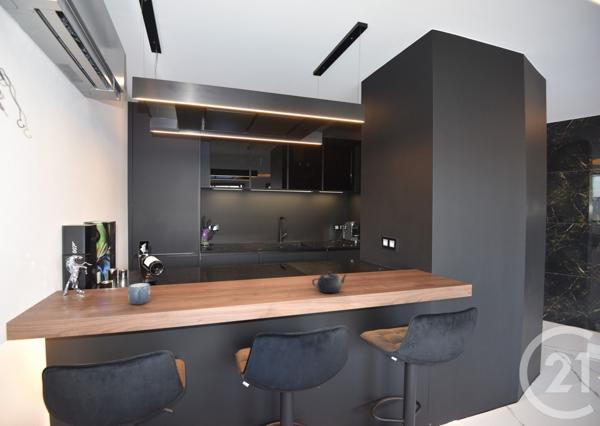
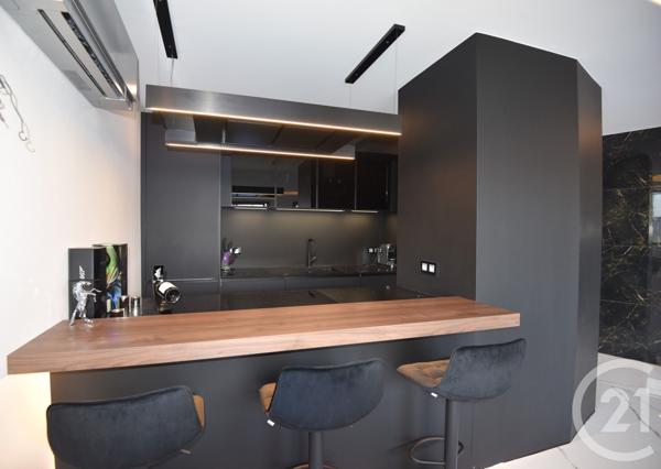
- teapot (330, 281)
- mug (138, 295)
